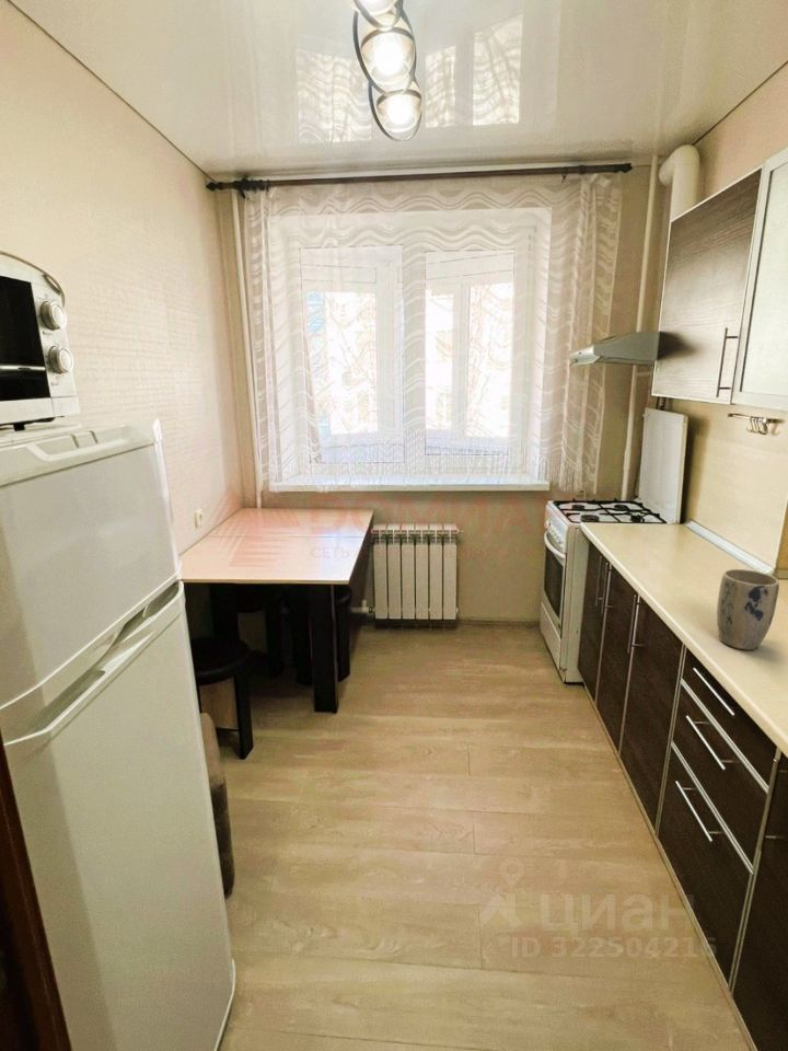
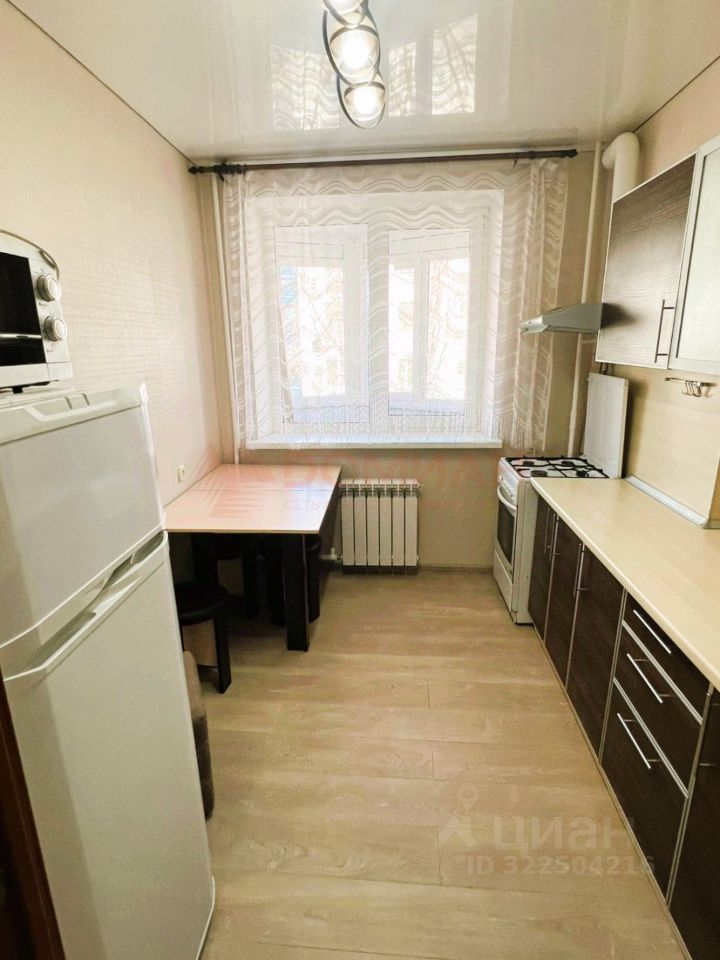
- plant pot (744, 610)
